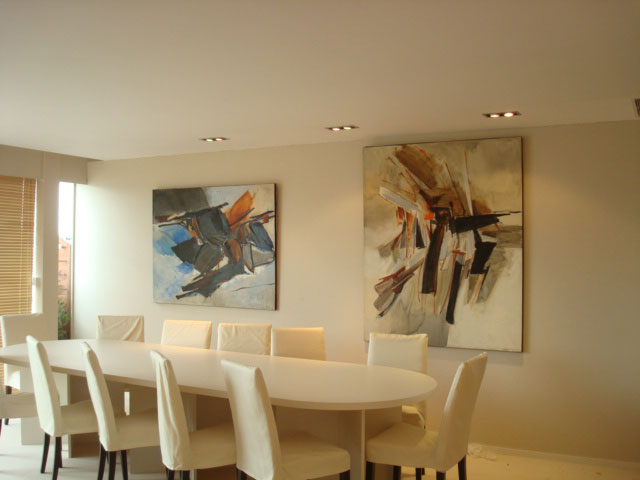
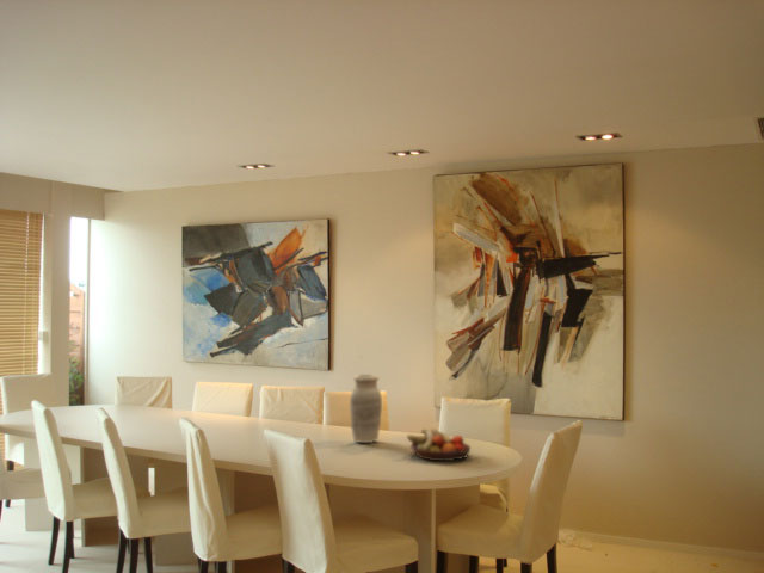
+ vase (365, 407)
+ fruit bowl (439, 443)
